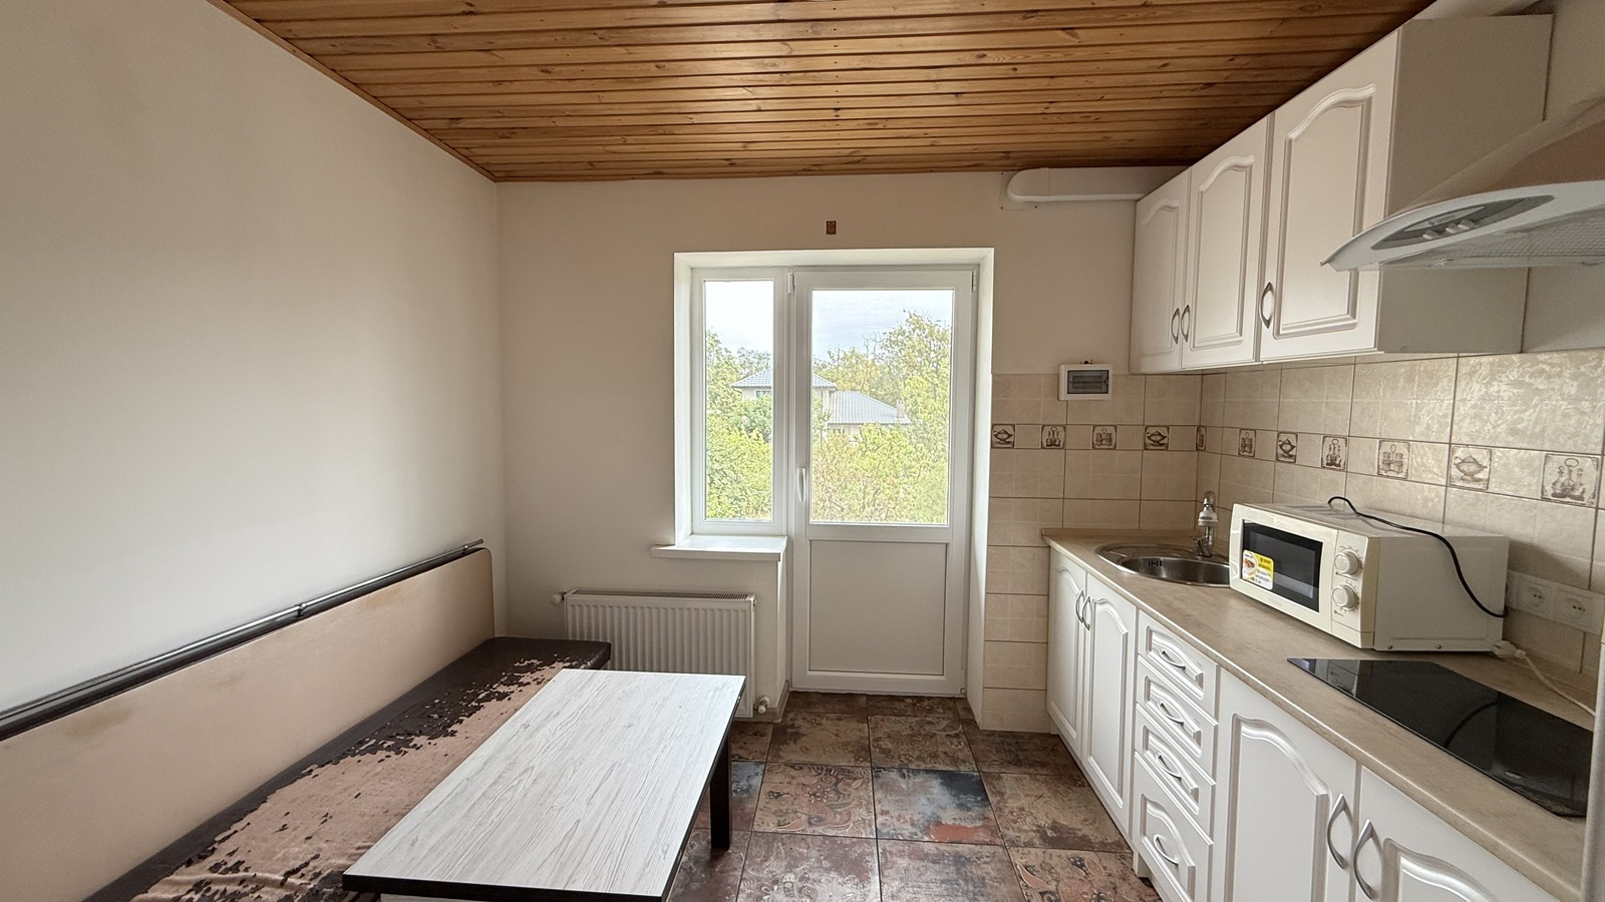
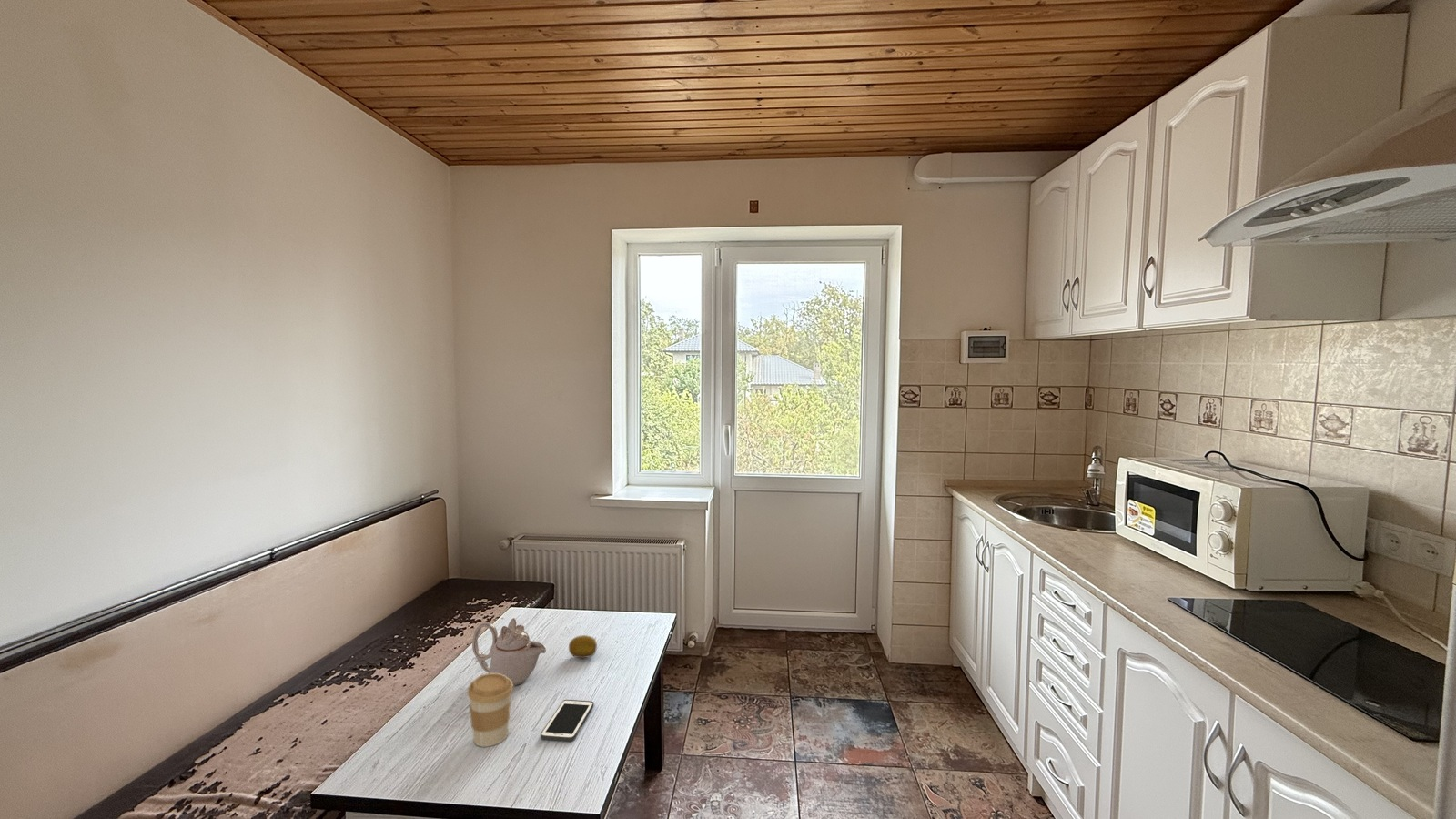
+ teapot (509, 651)
+ coffee cup (490, 708)
+ fruit (582, 646)
+ cell phone (568, 719)
